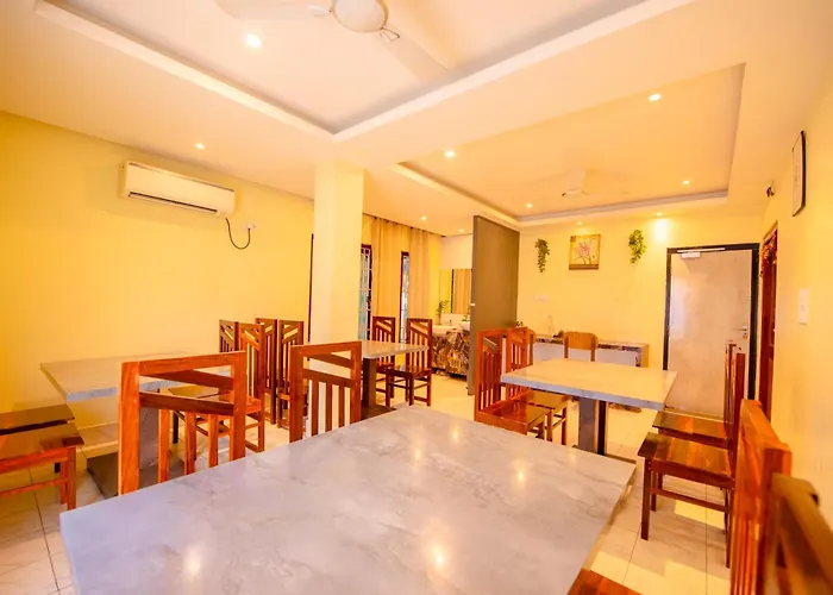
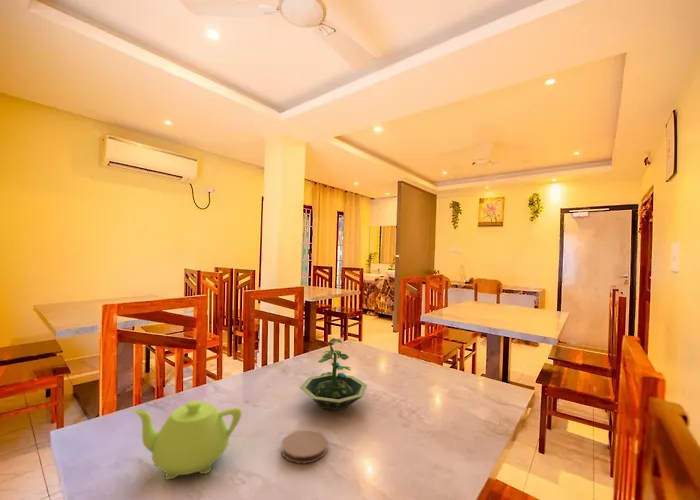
+ teapot (188, 433)
+ terrarium (335, 350)
+ coaster (304, 445)
